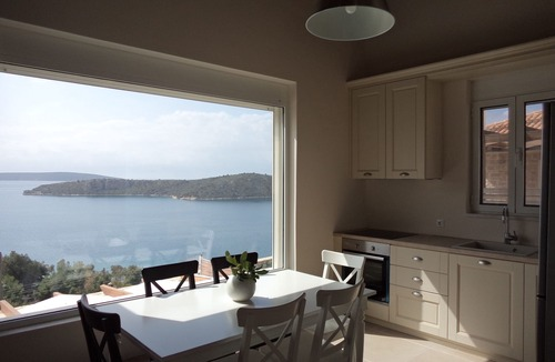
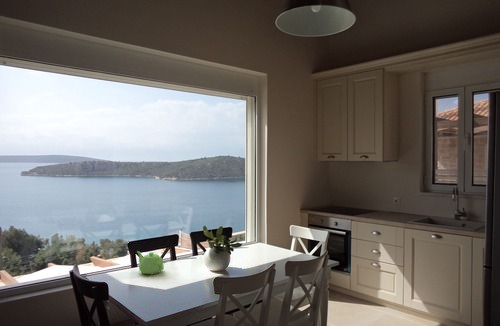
+ teapot (150, 262)
